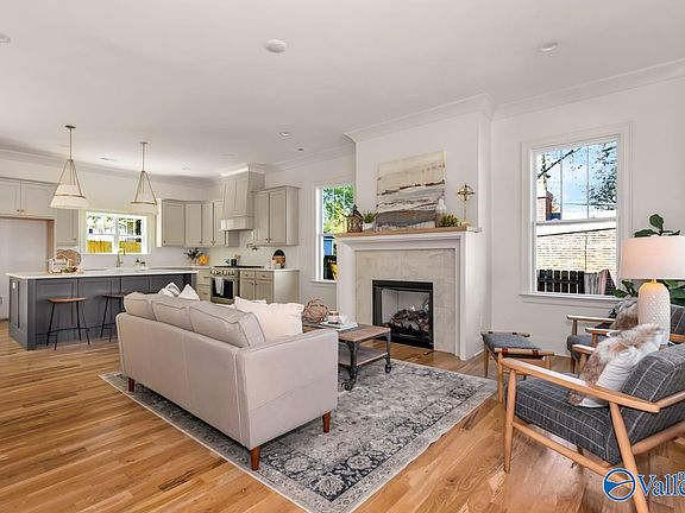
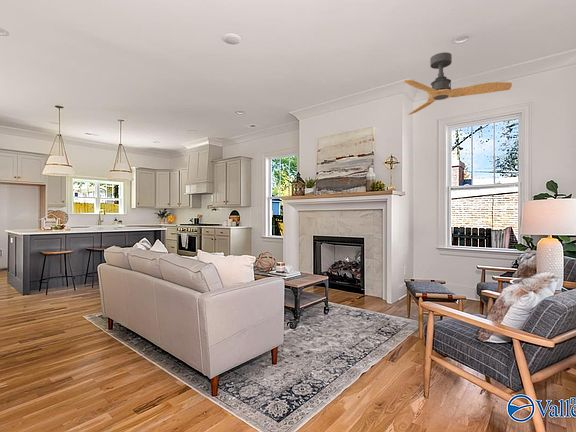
+ ceiling fan (449, 79)
